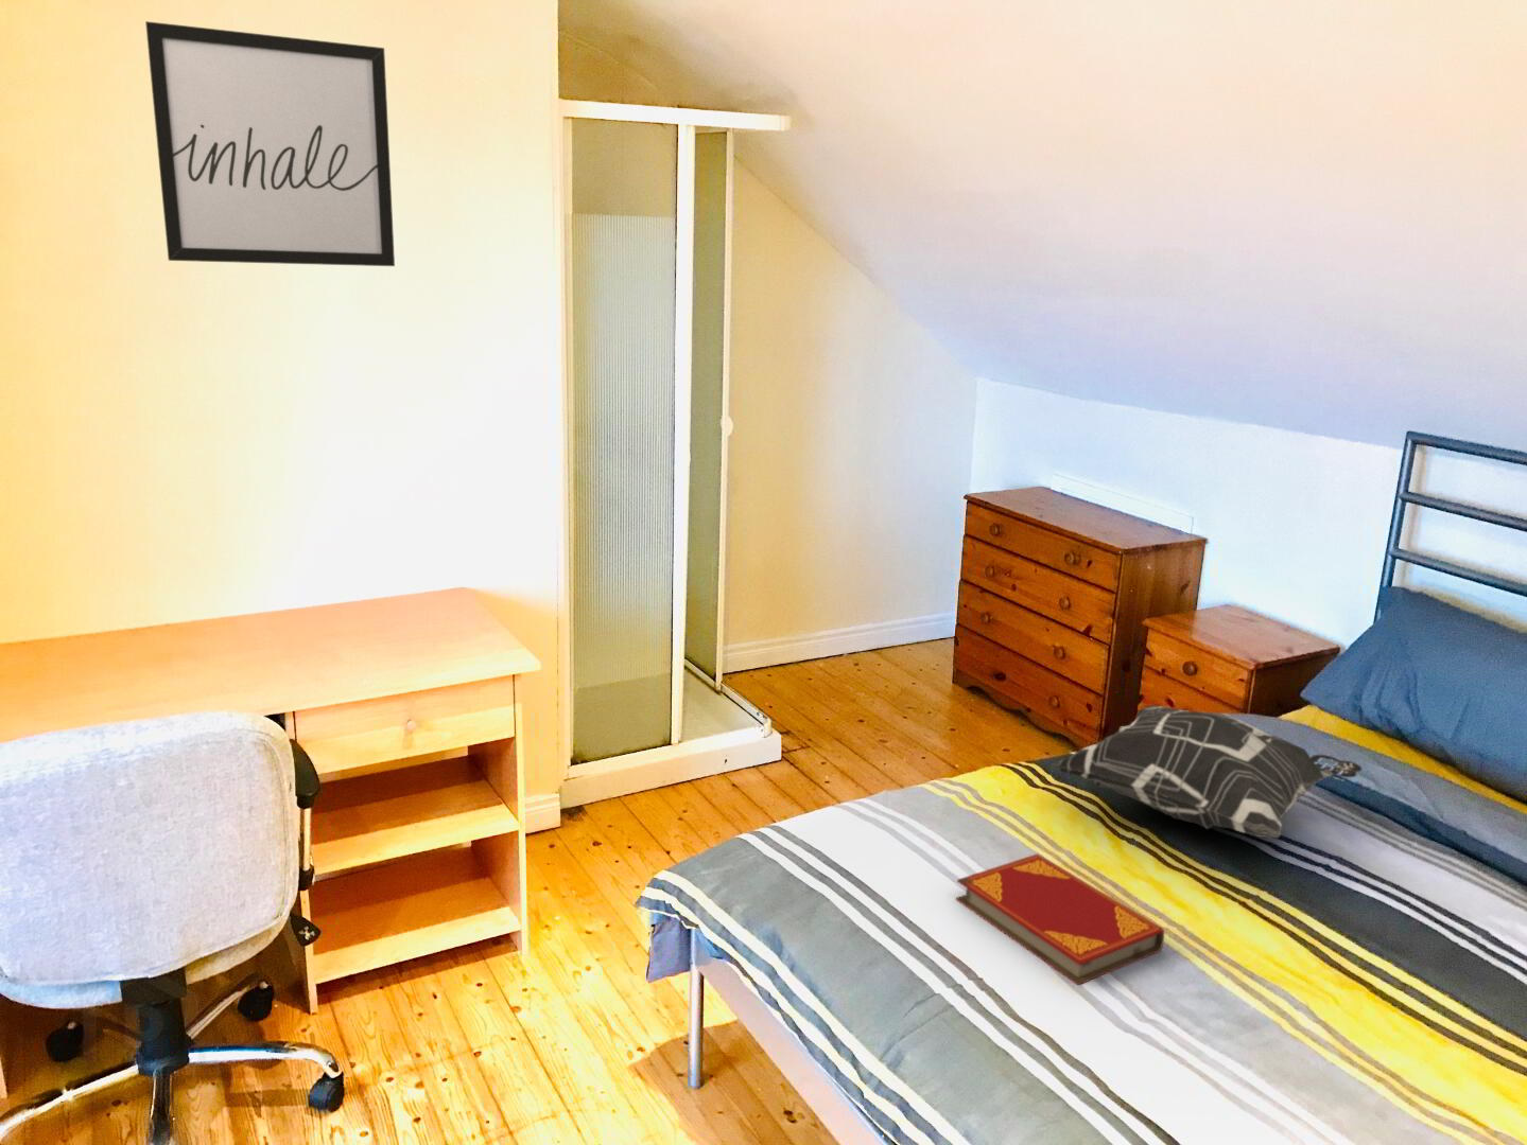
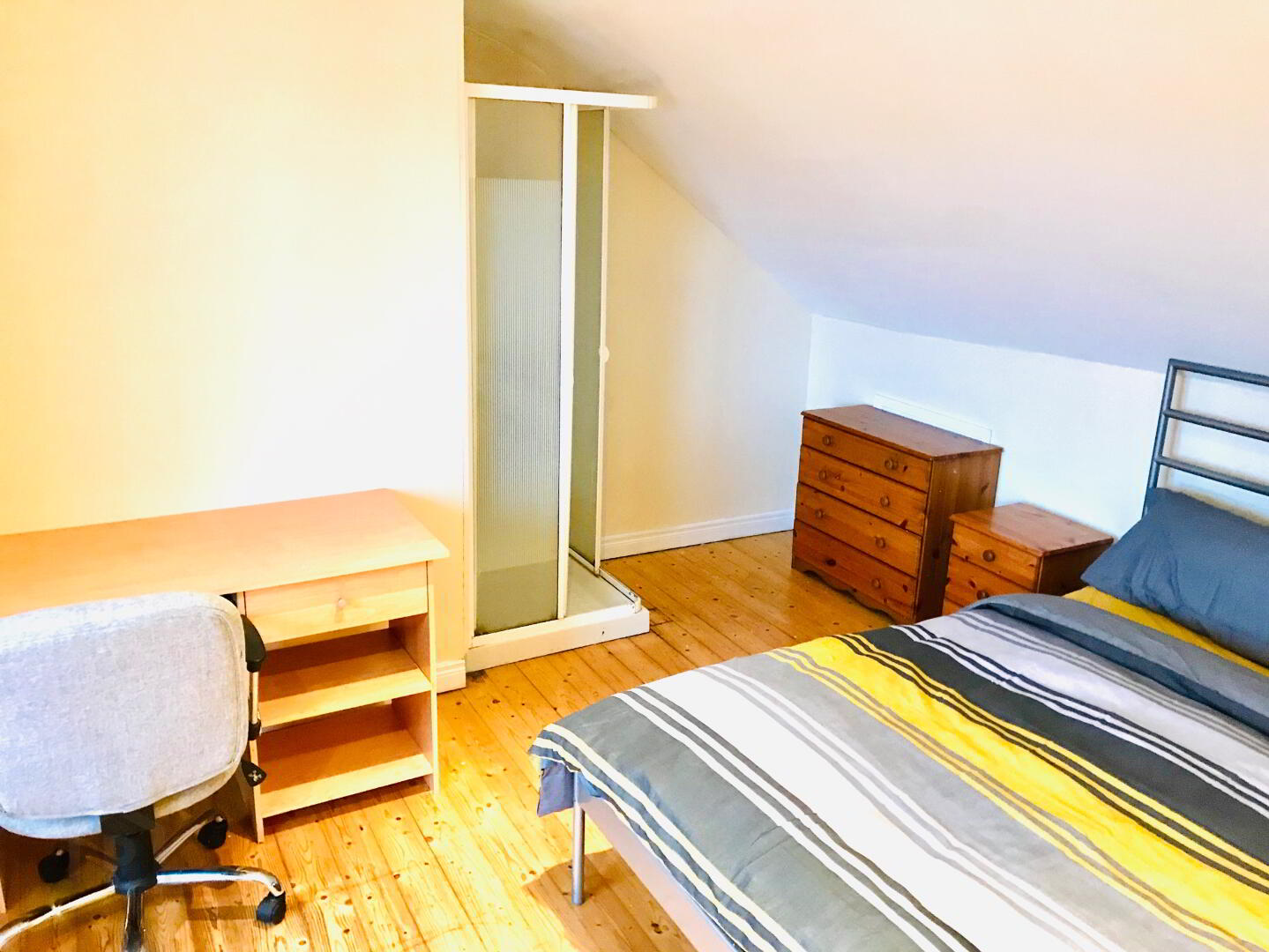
- decorative pillow (1208, 765)
- wall art (278, 152)
- hardback book (1055, 914)
